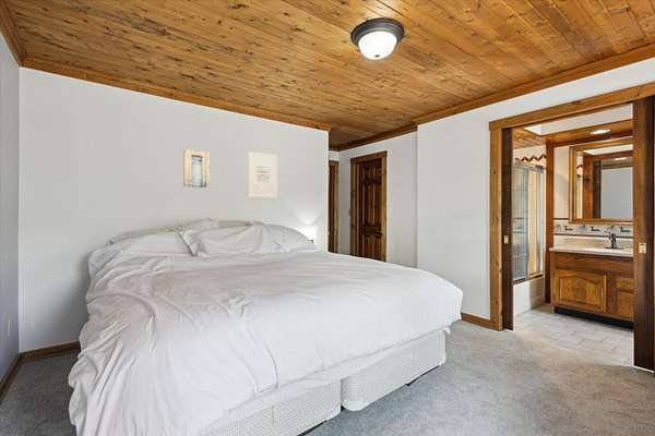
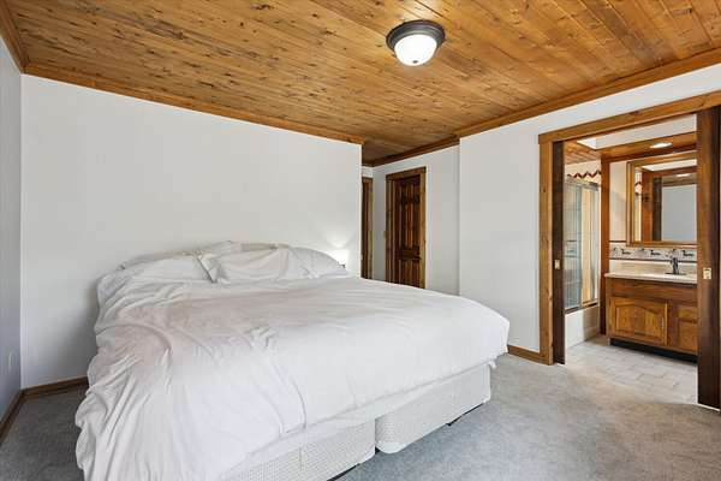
- wall art (263, 175)
- wall art (196, 169)
